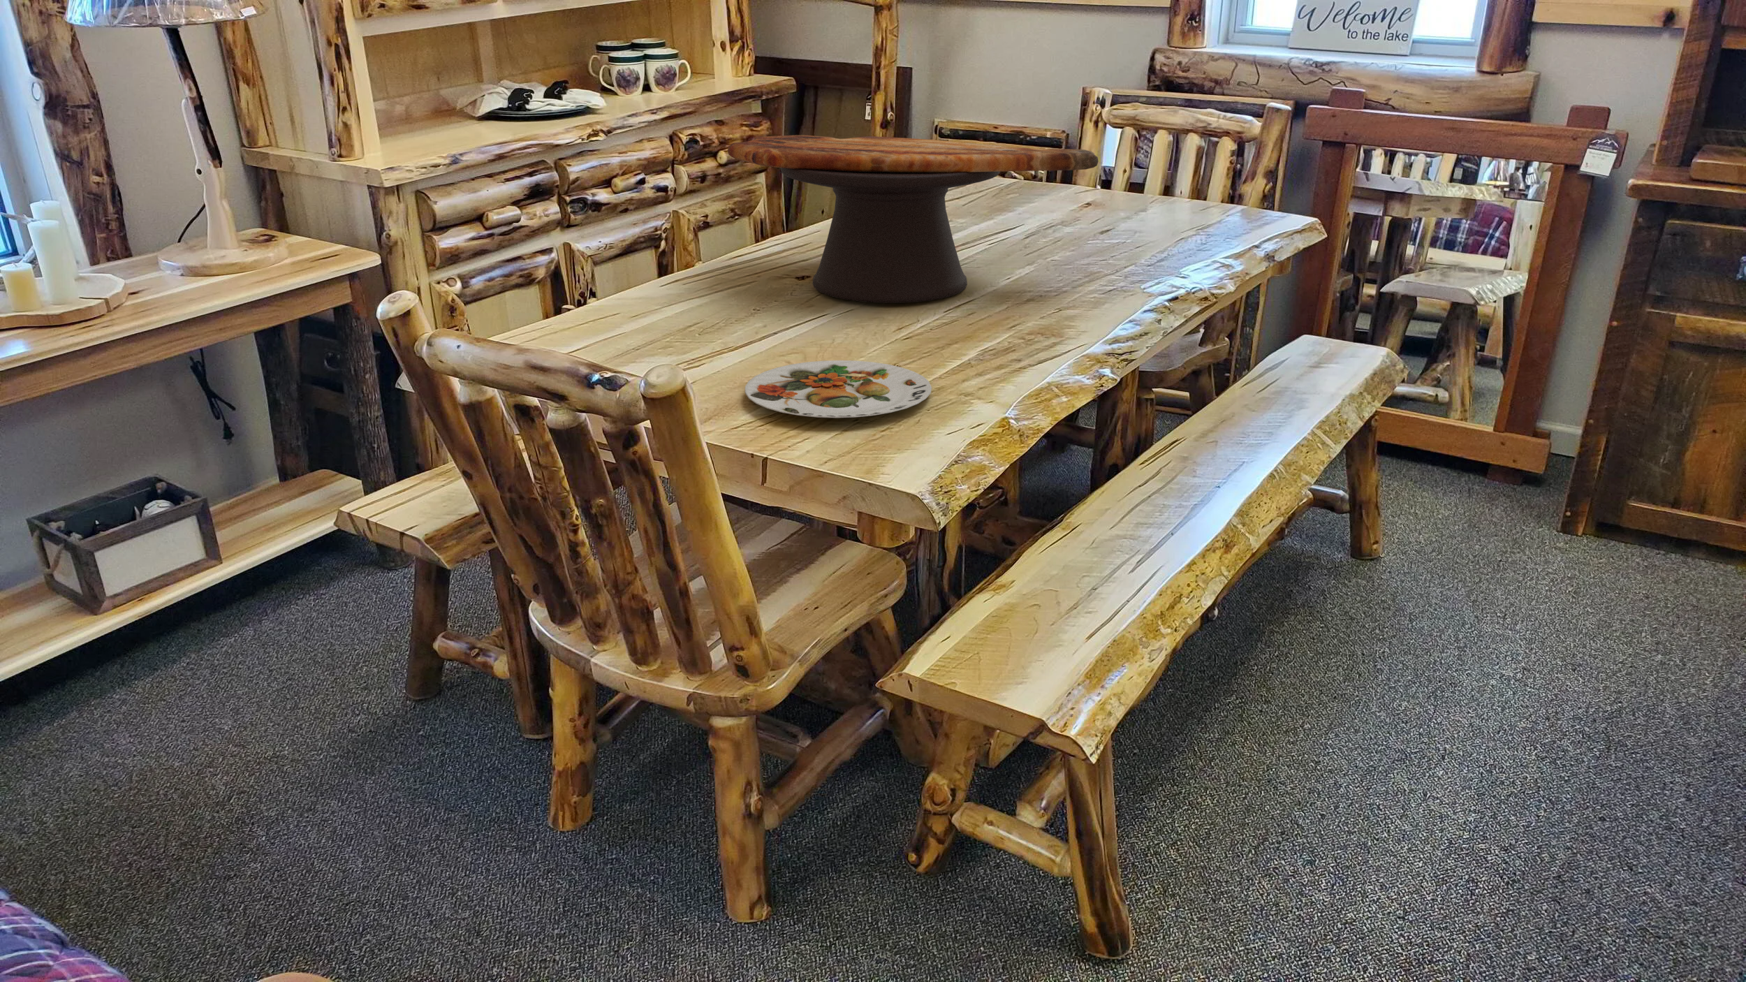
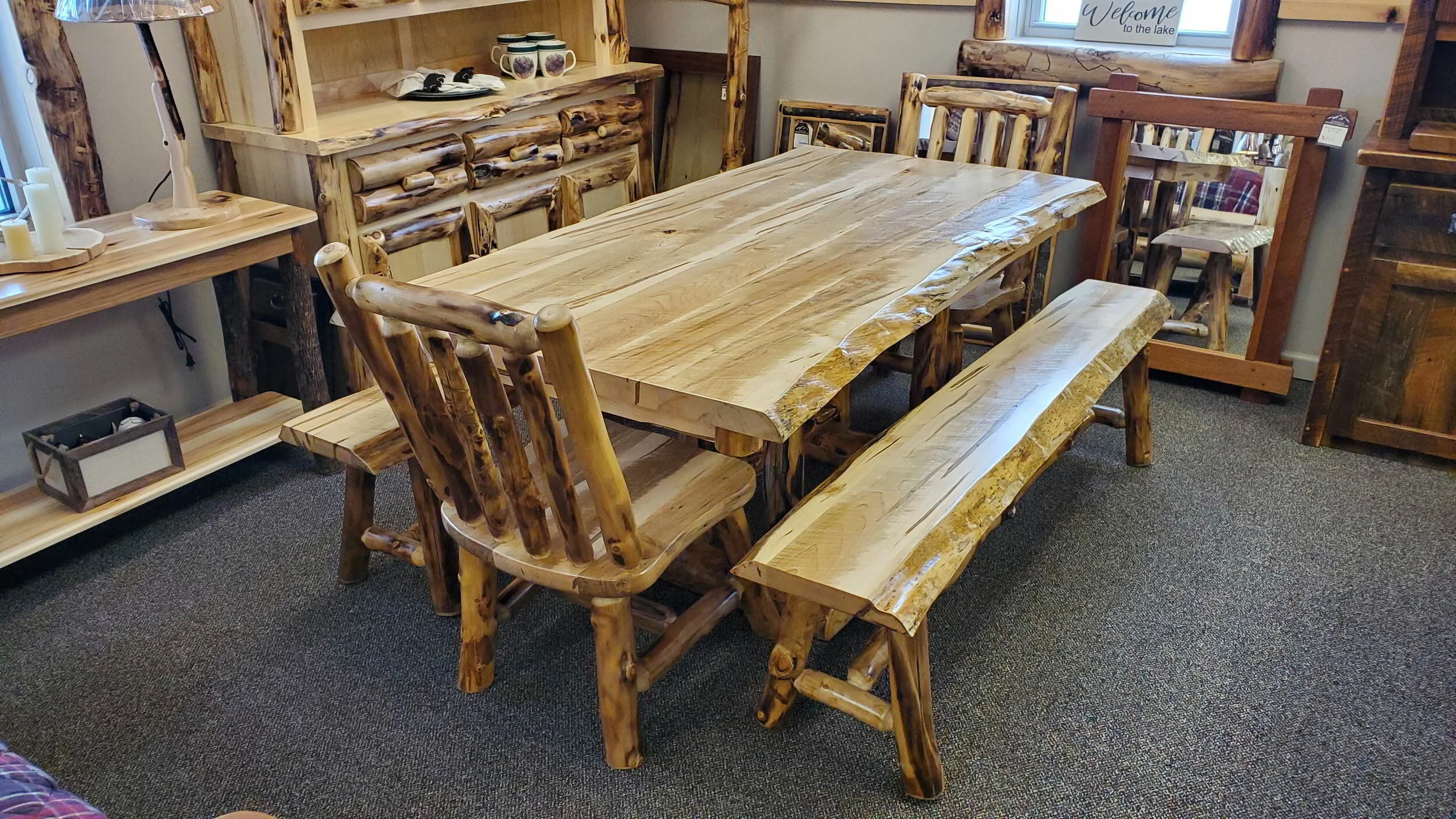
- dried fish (904, 218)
- plate (838, 390)
